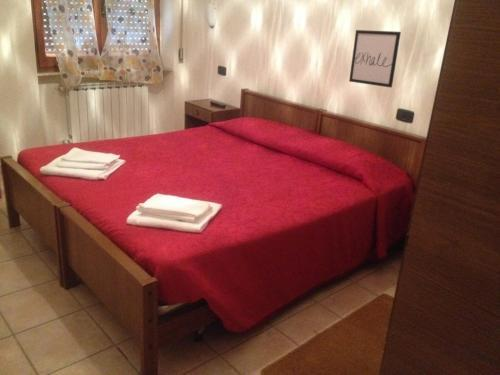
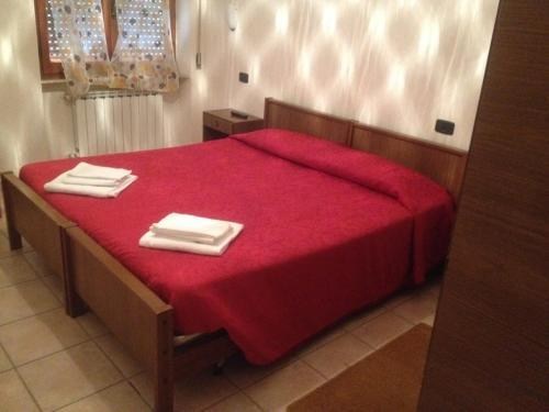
- wall art (373, 58)
